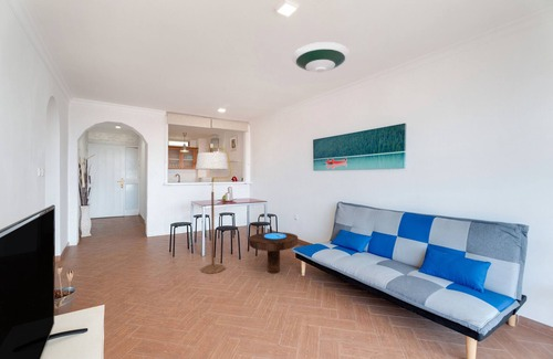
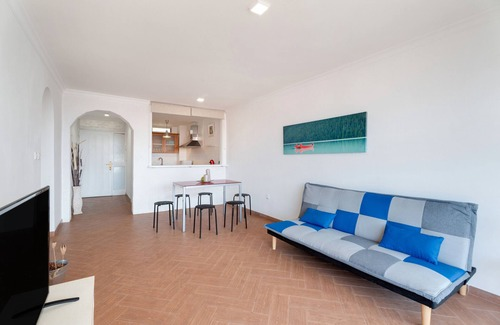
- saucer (320, 63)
- side table (273, 253)
- floor lamp (212, 208)
